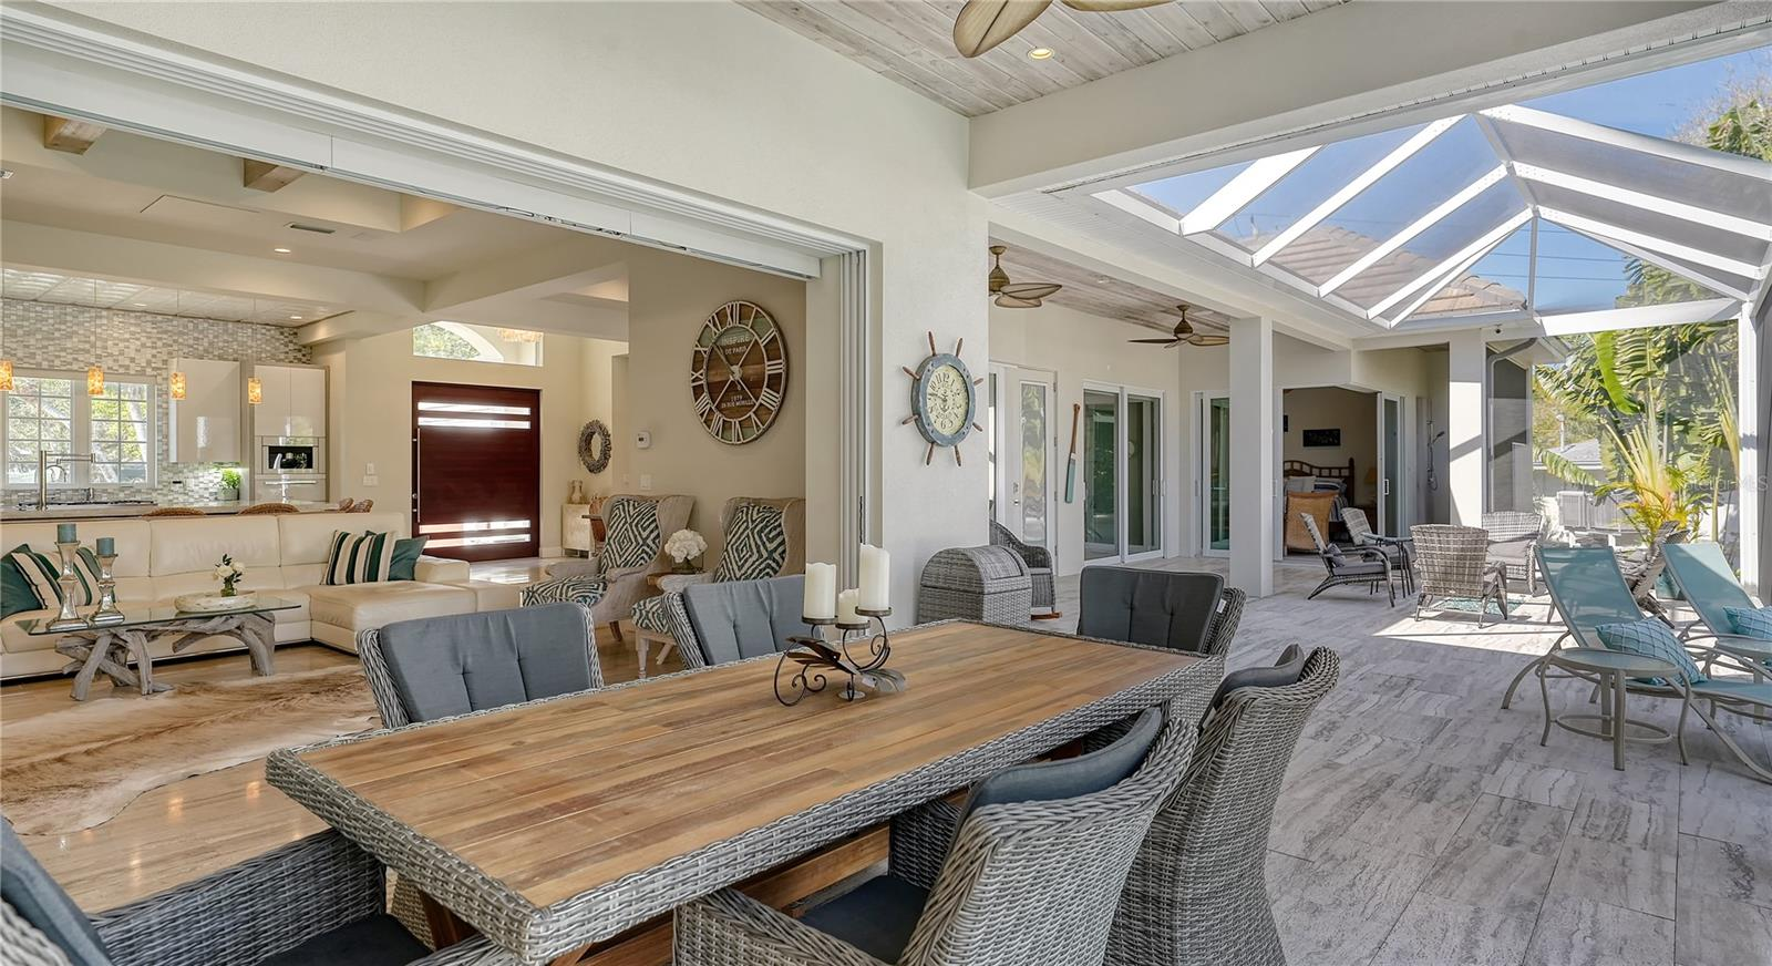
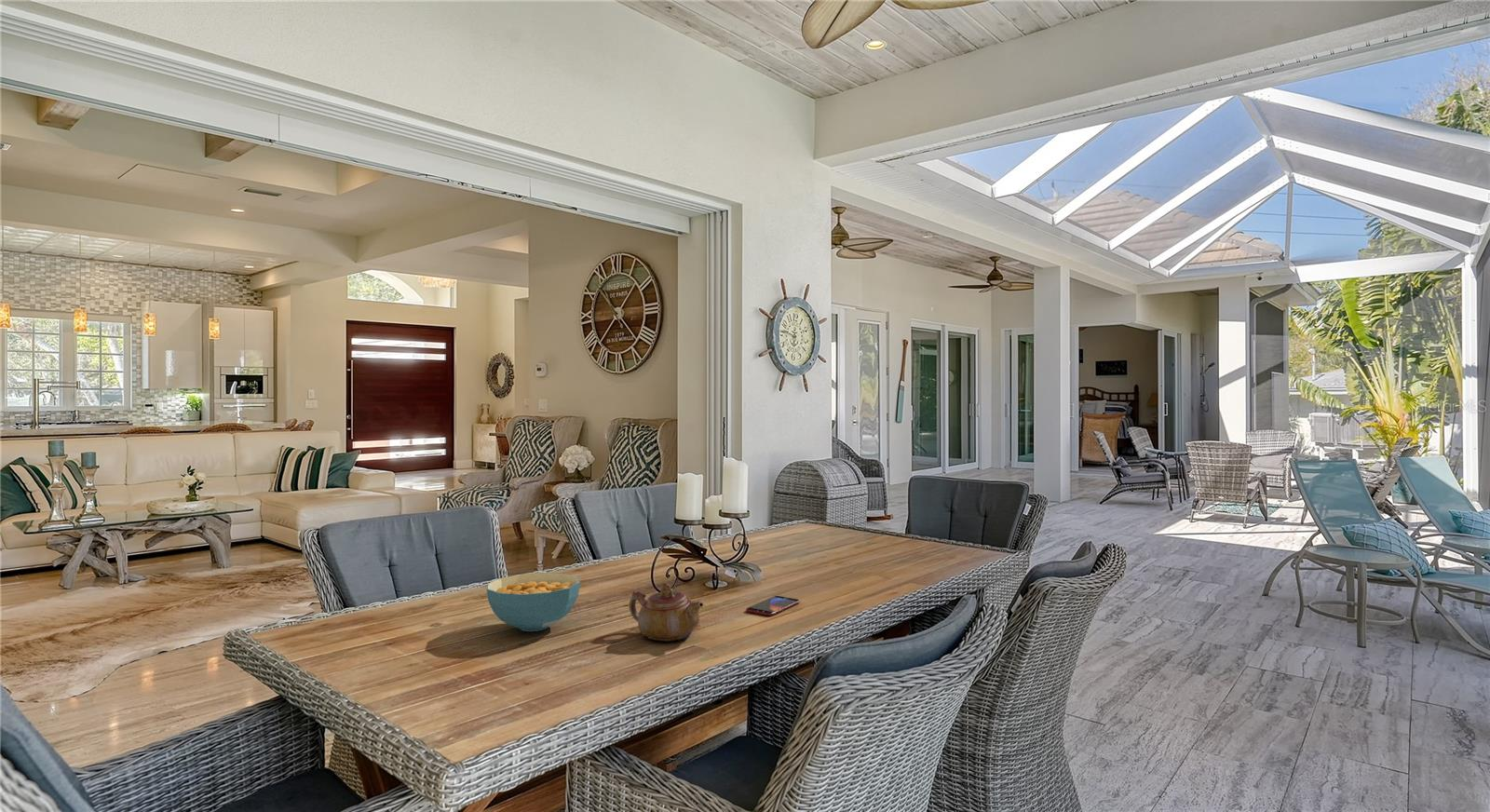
+ smartphone (773, 605)
+ cereal bowl (534, 604)
+ teapot (667, 608)
